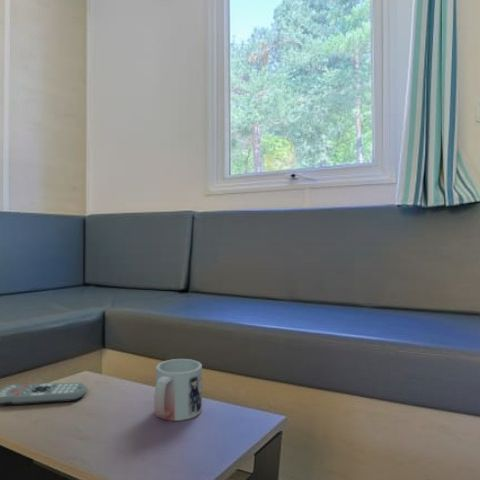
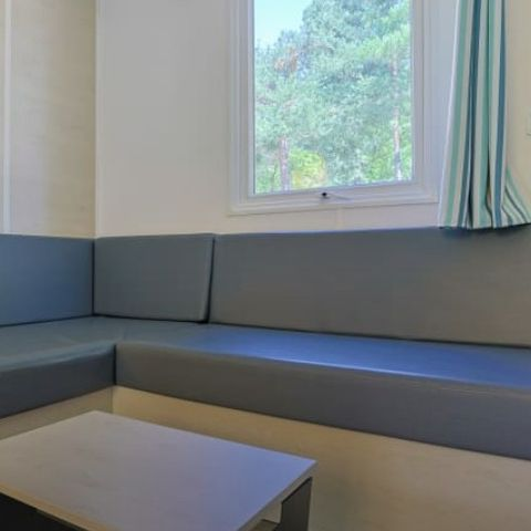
- mug (174, 391)
- remote control (42, 393)
